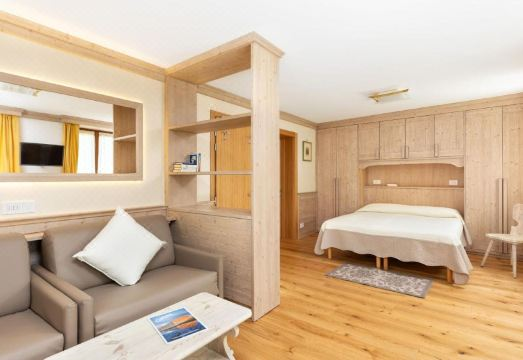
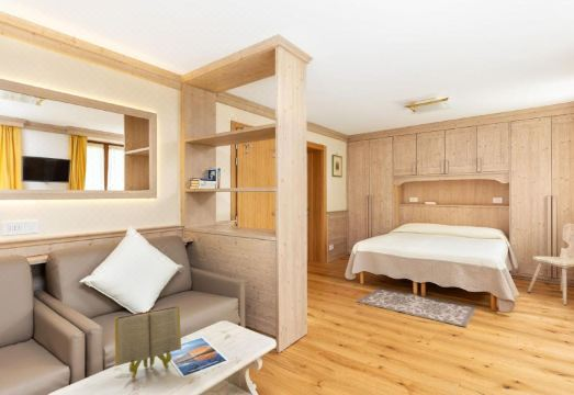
+ book (149, 341)
